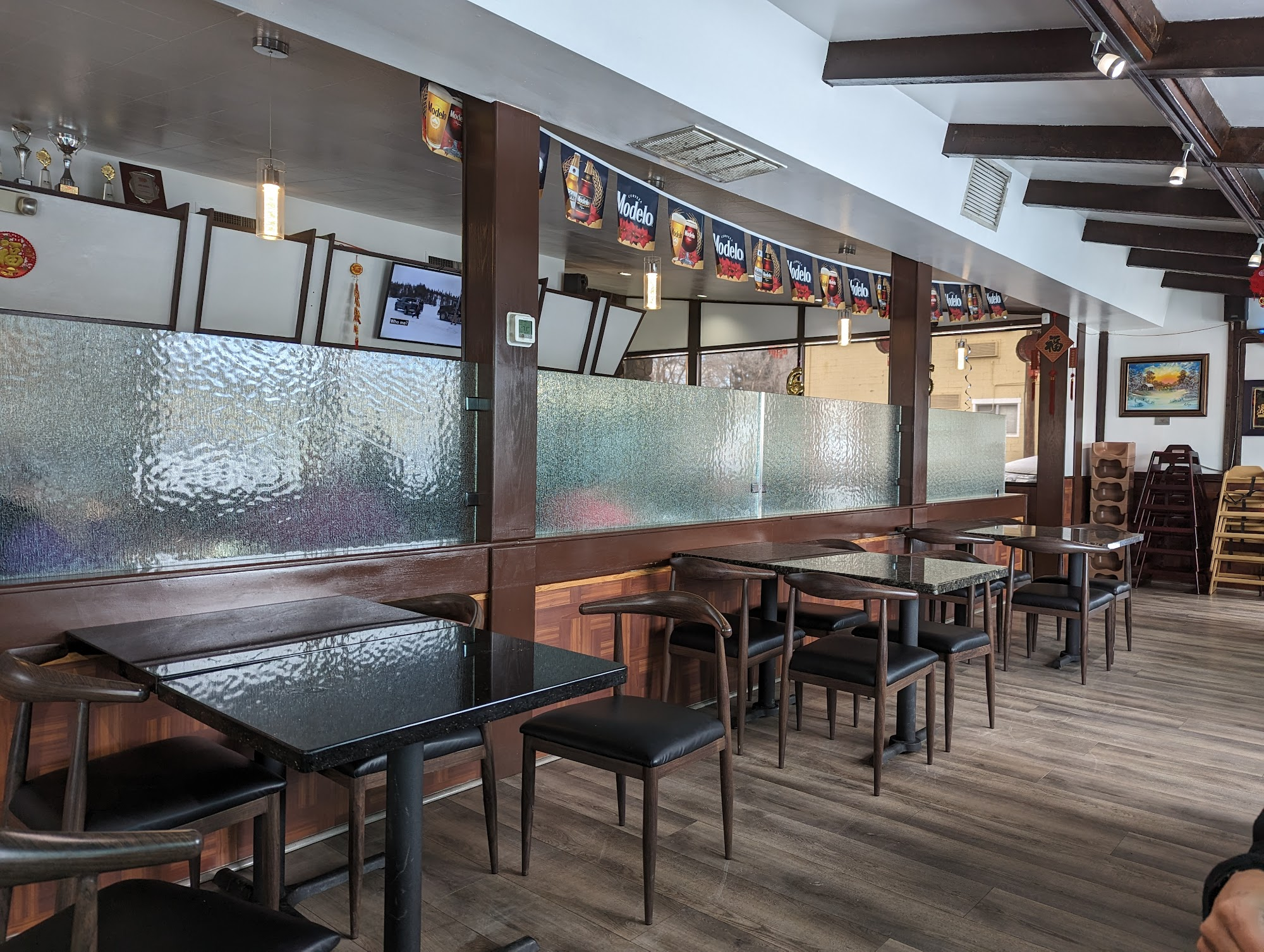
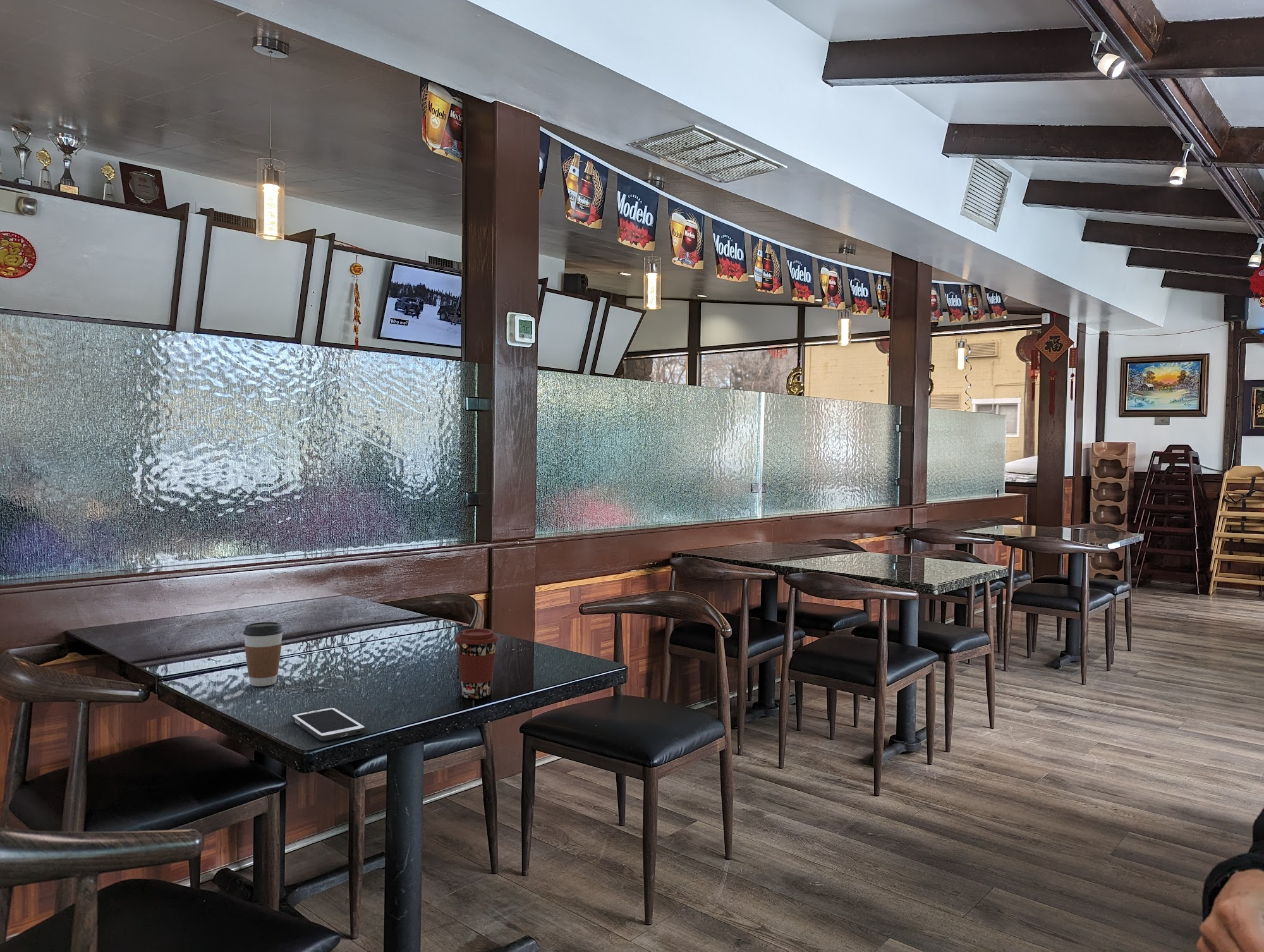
+ coffee cup (477, 663)
+ cell phone (327, 723)
+ coffee cup (263, 653)
